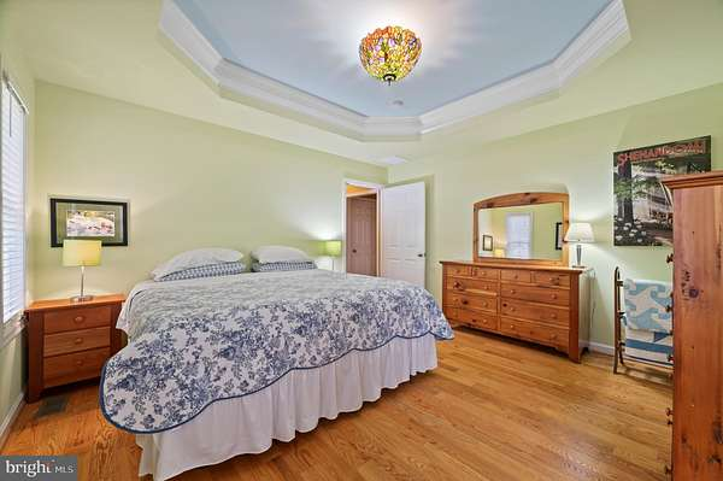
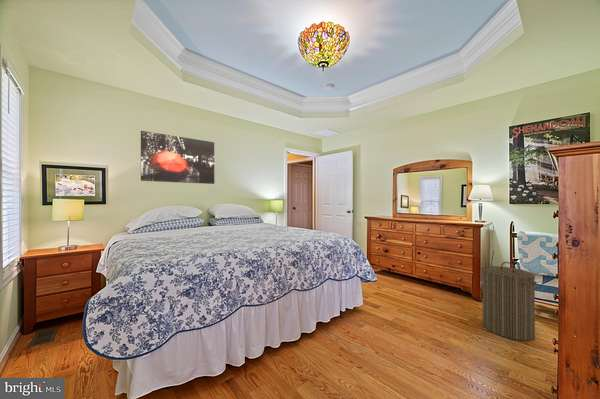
+ wall art (180, 159)
+ laundry hamper (507, 295)
